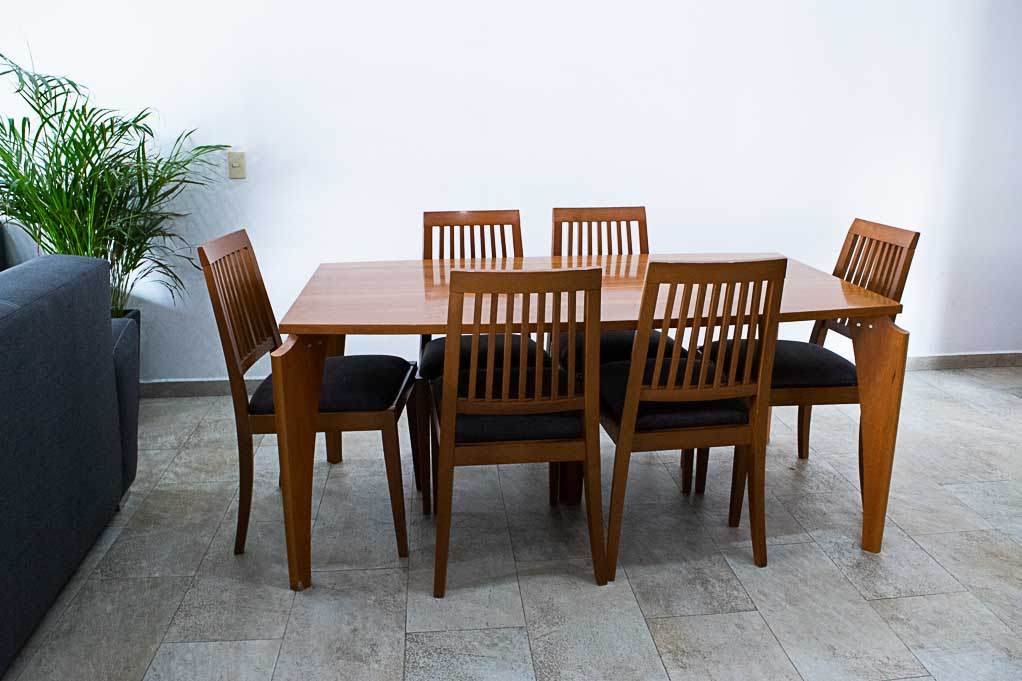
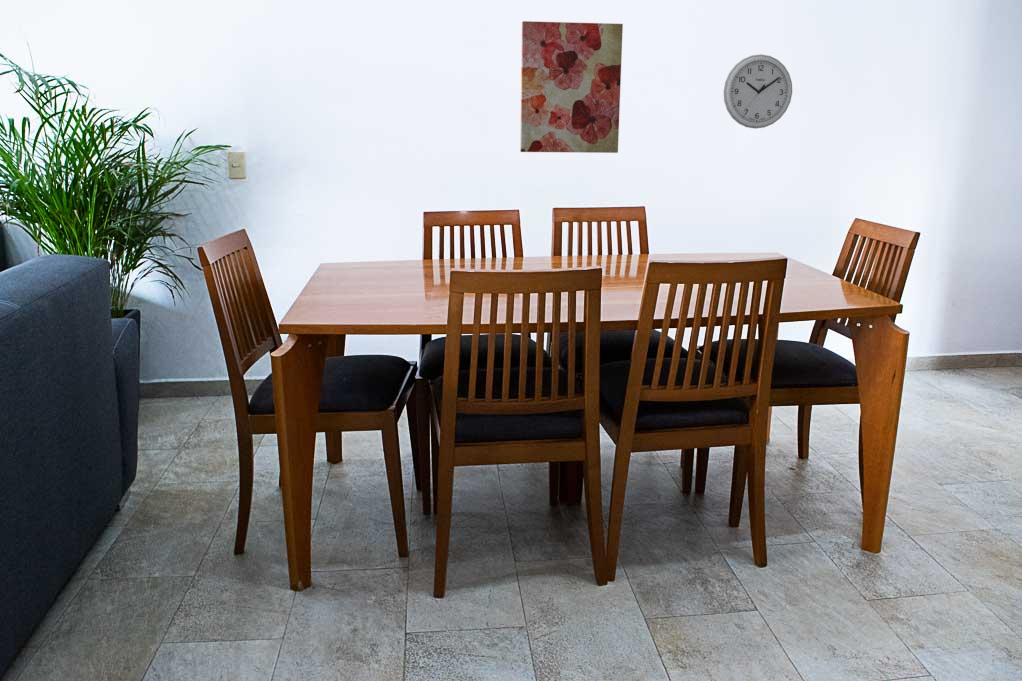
+ wall clock (758, 91)
+ wall art (570, 88)
